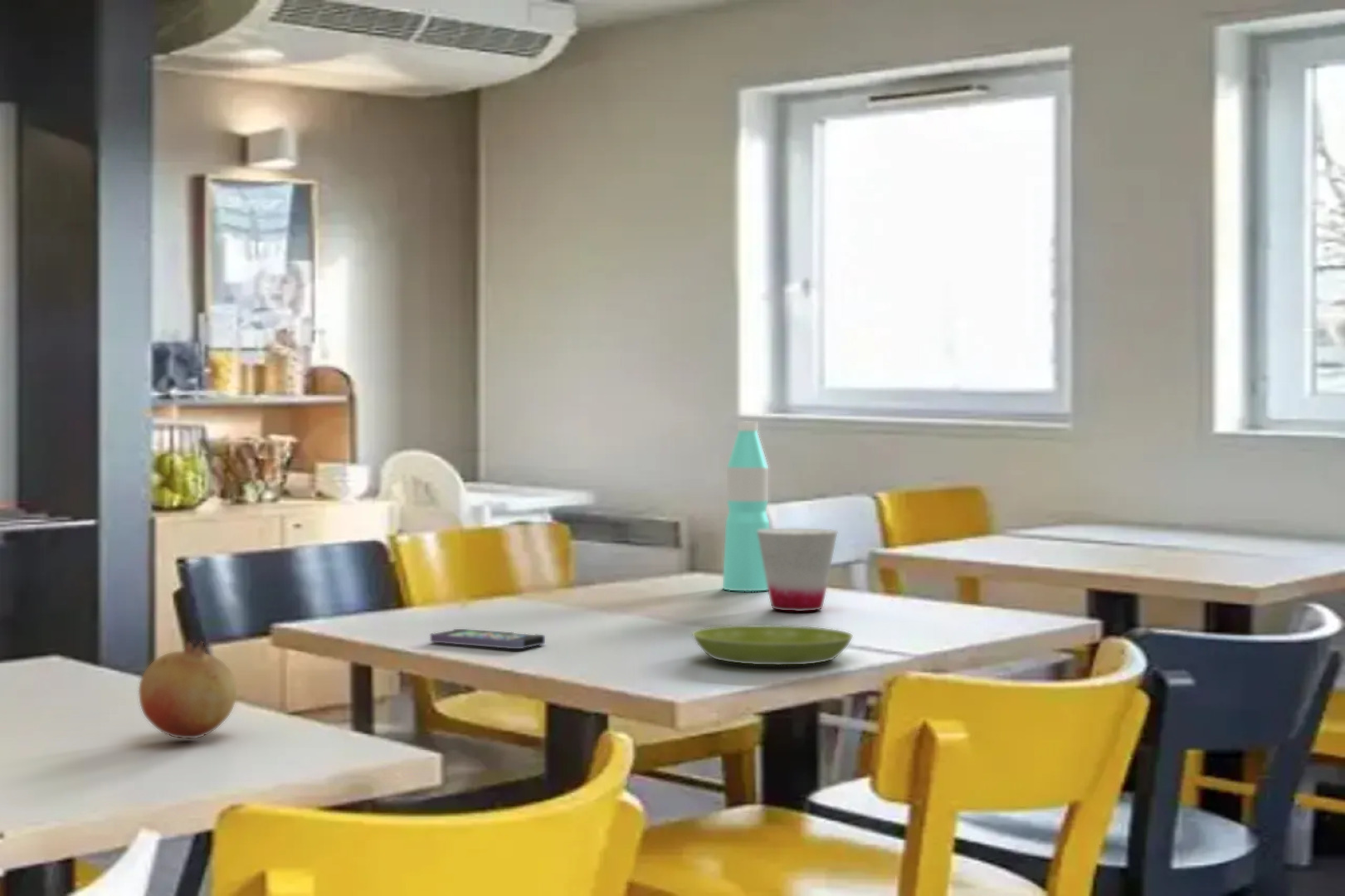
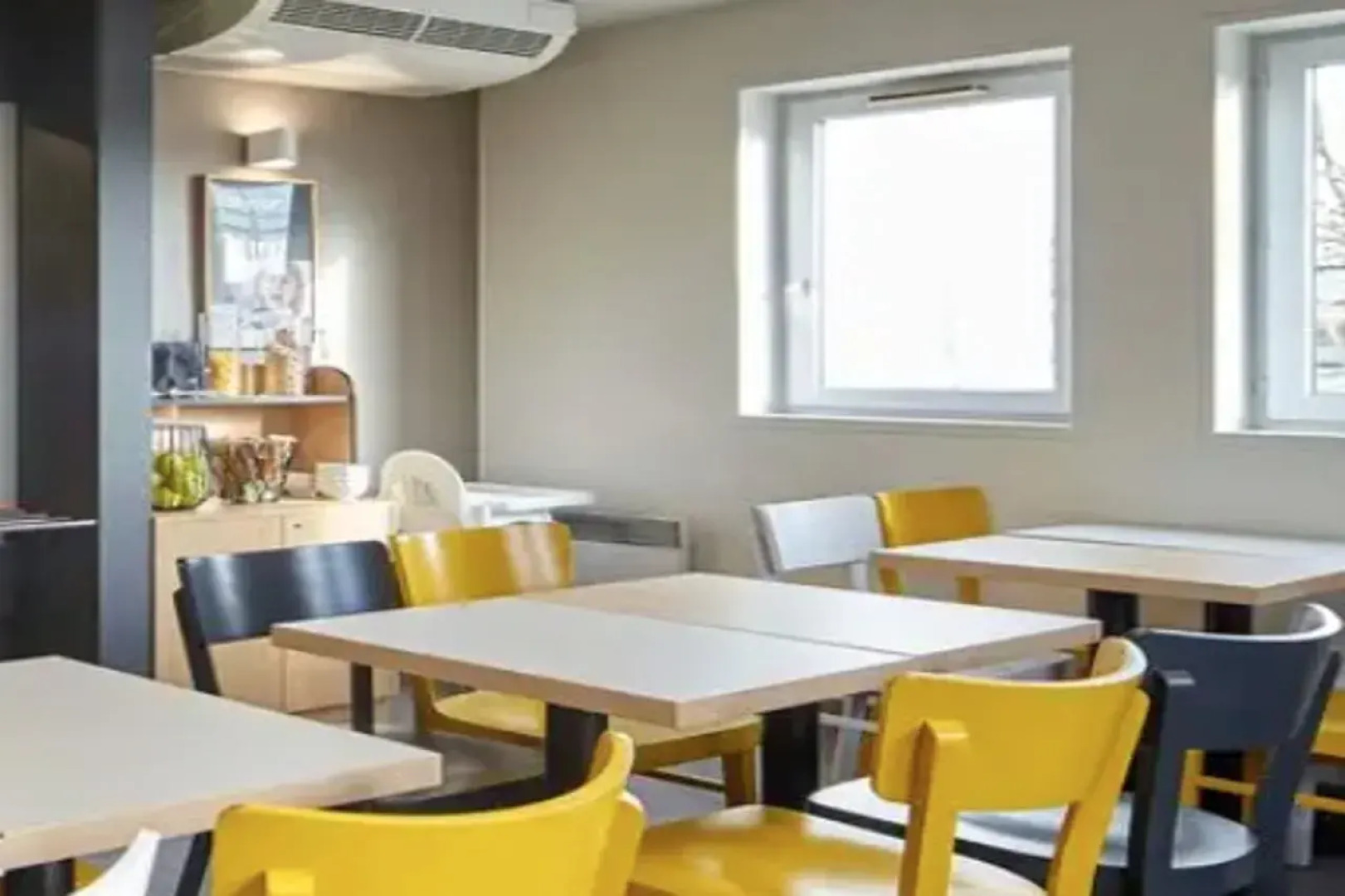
- saucer (772, 645)
- water bottle (747, 505)
- smartphone (487, 638)
- fruit (188, 688)
- cup (797, 569)
